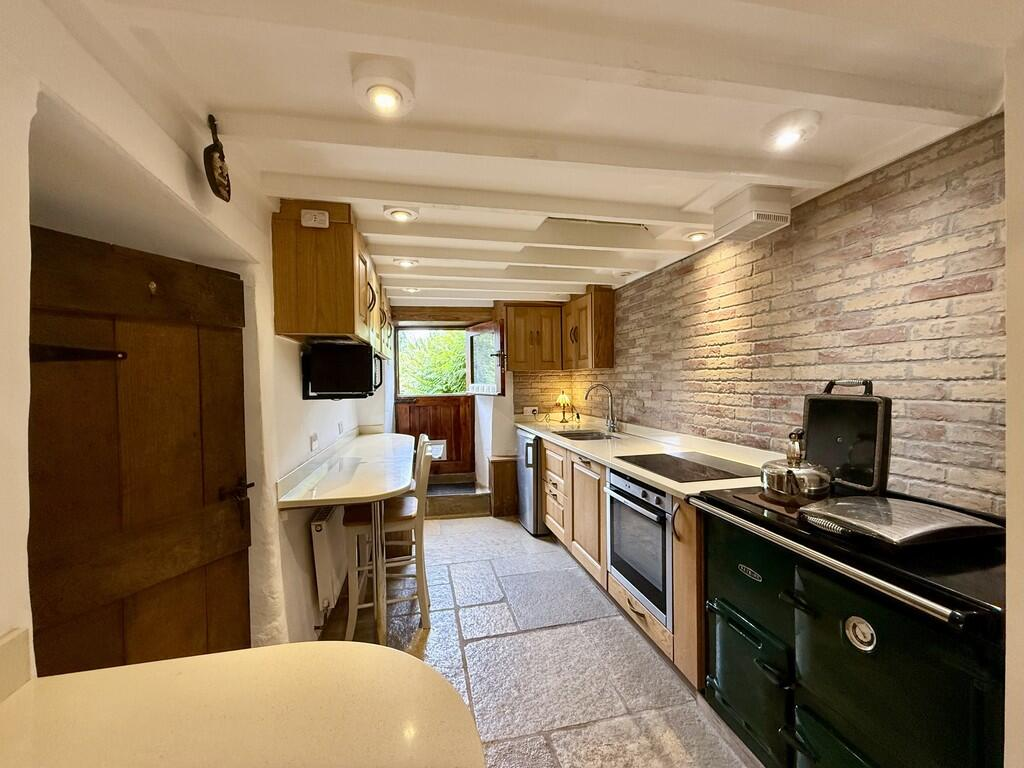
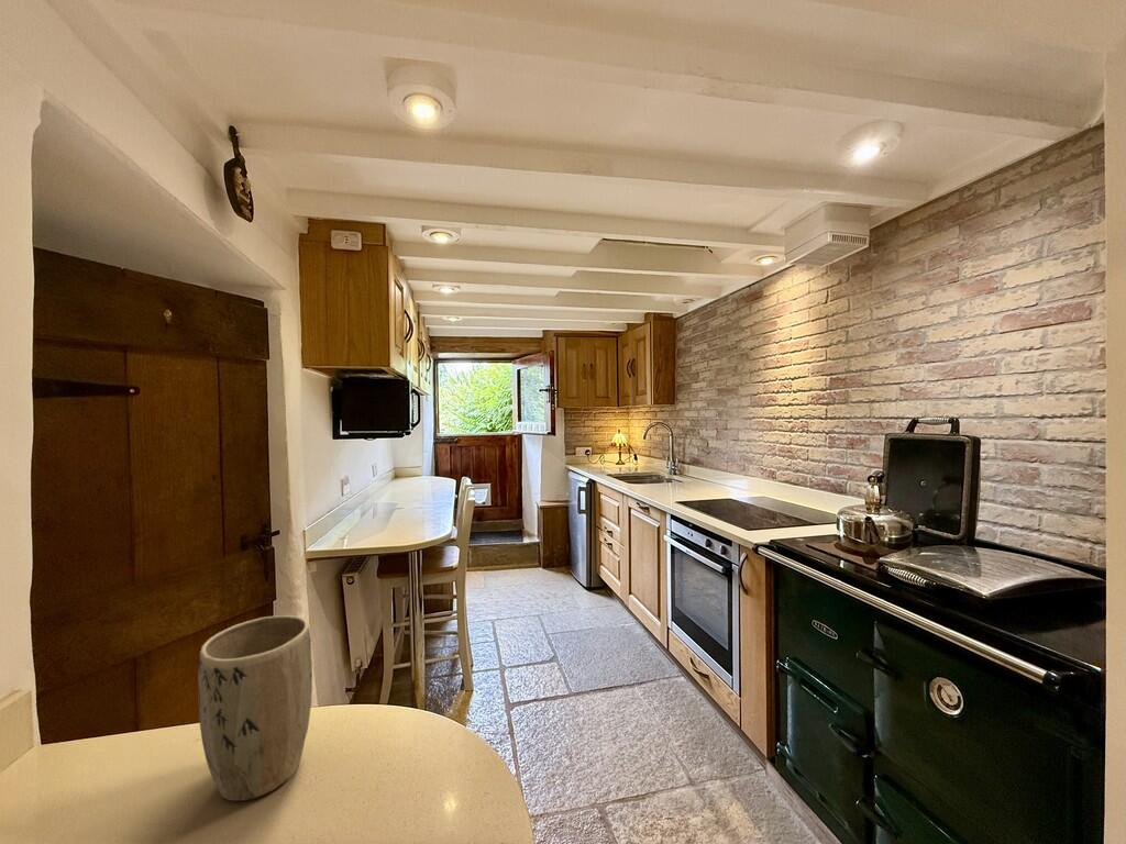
+ plant pot (258, 703)
